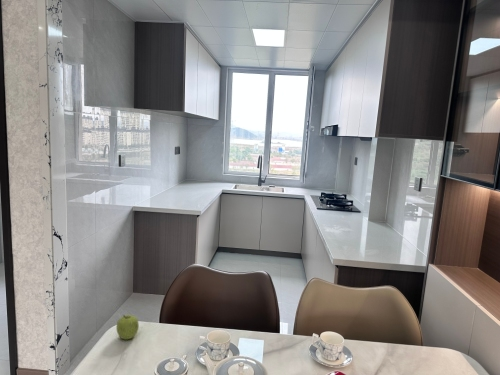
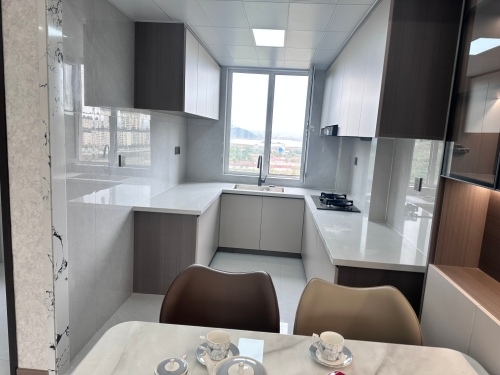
- fruit (127, 325)
